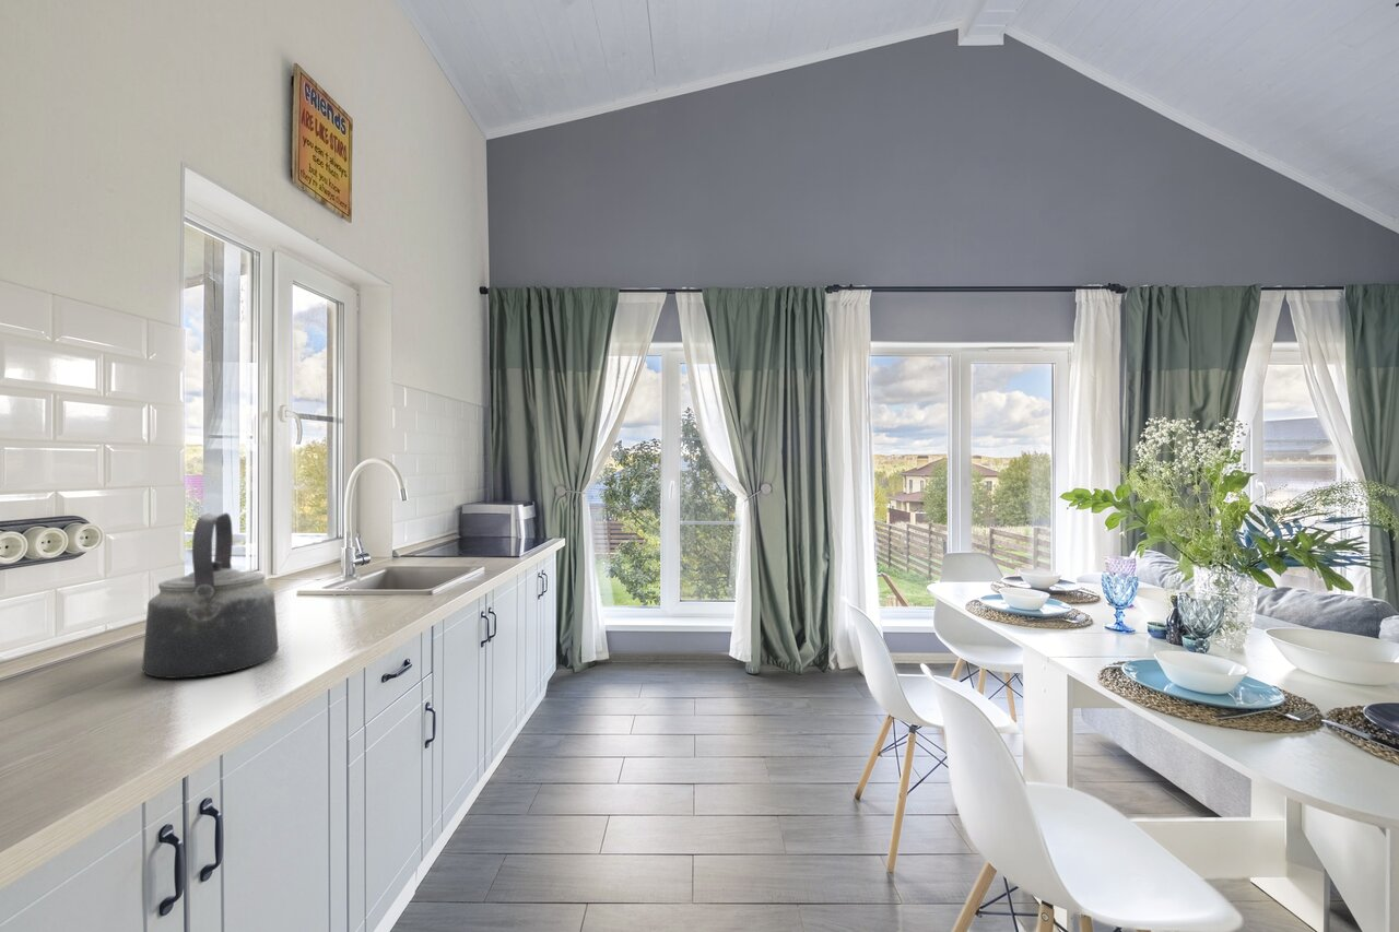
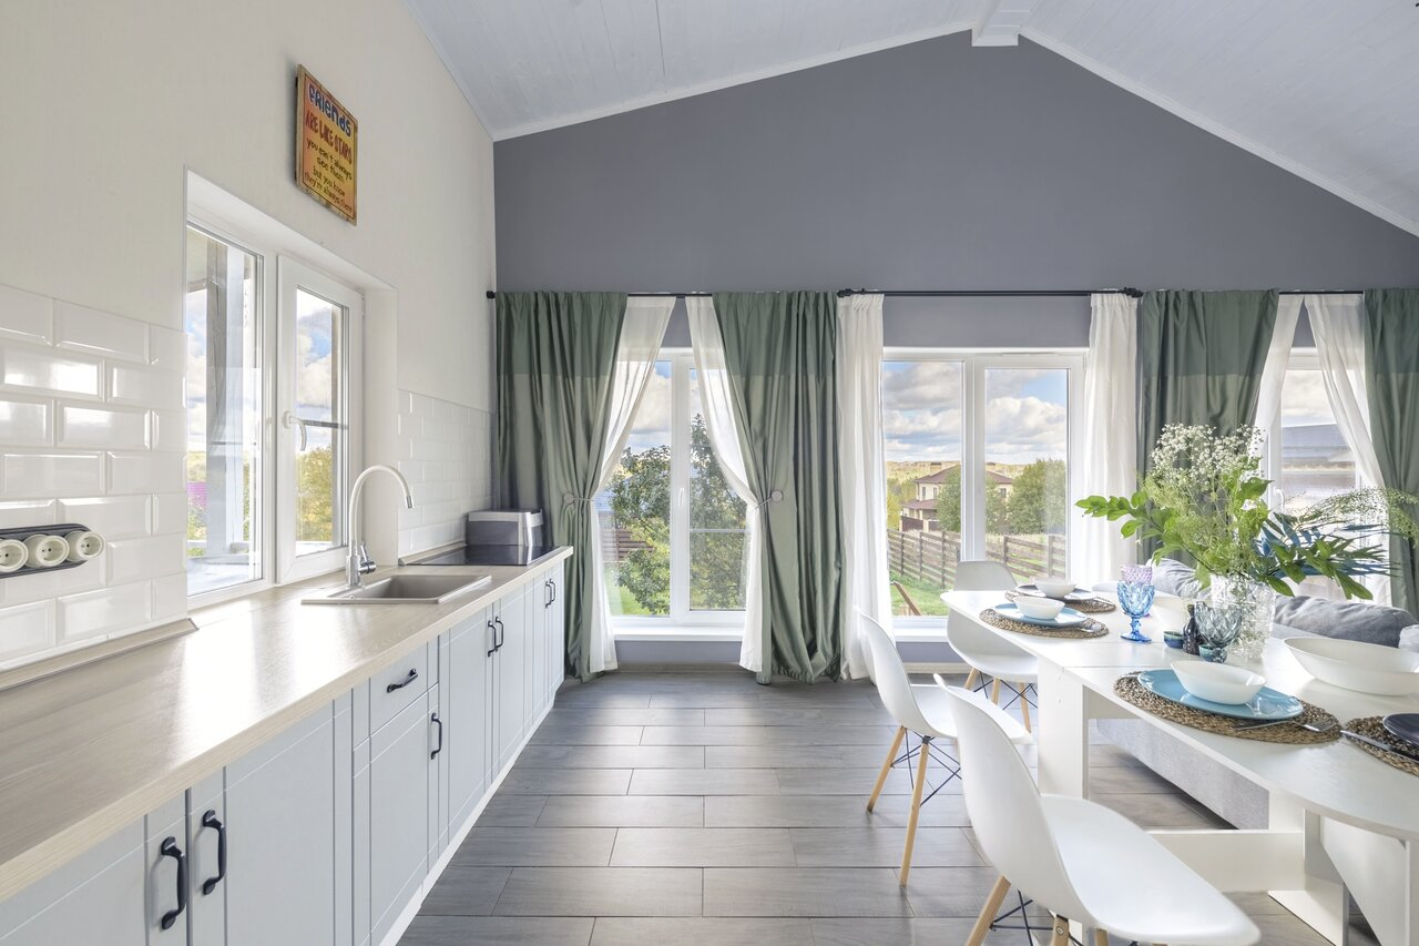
- kettle (215, 586)
